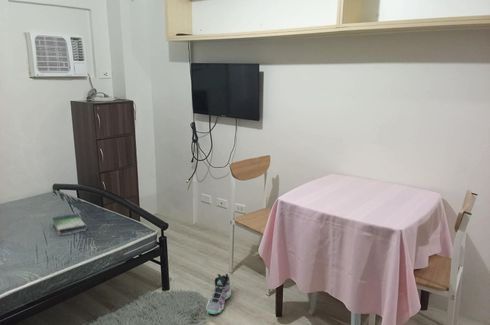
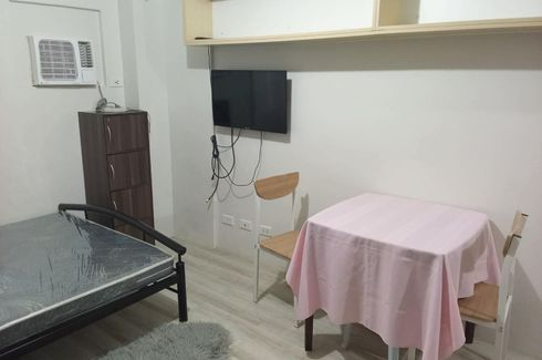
- book (69, 223)
- sneaker (218, 289)
